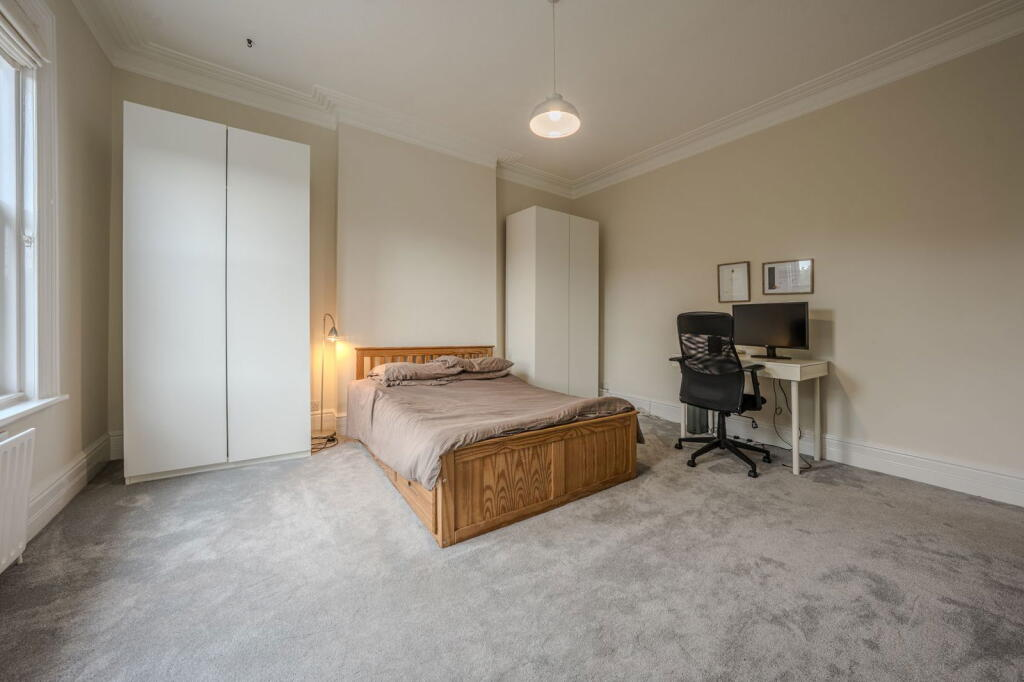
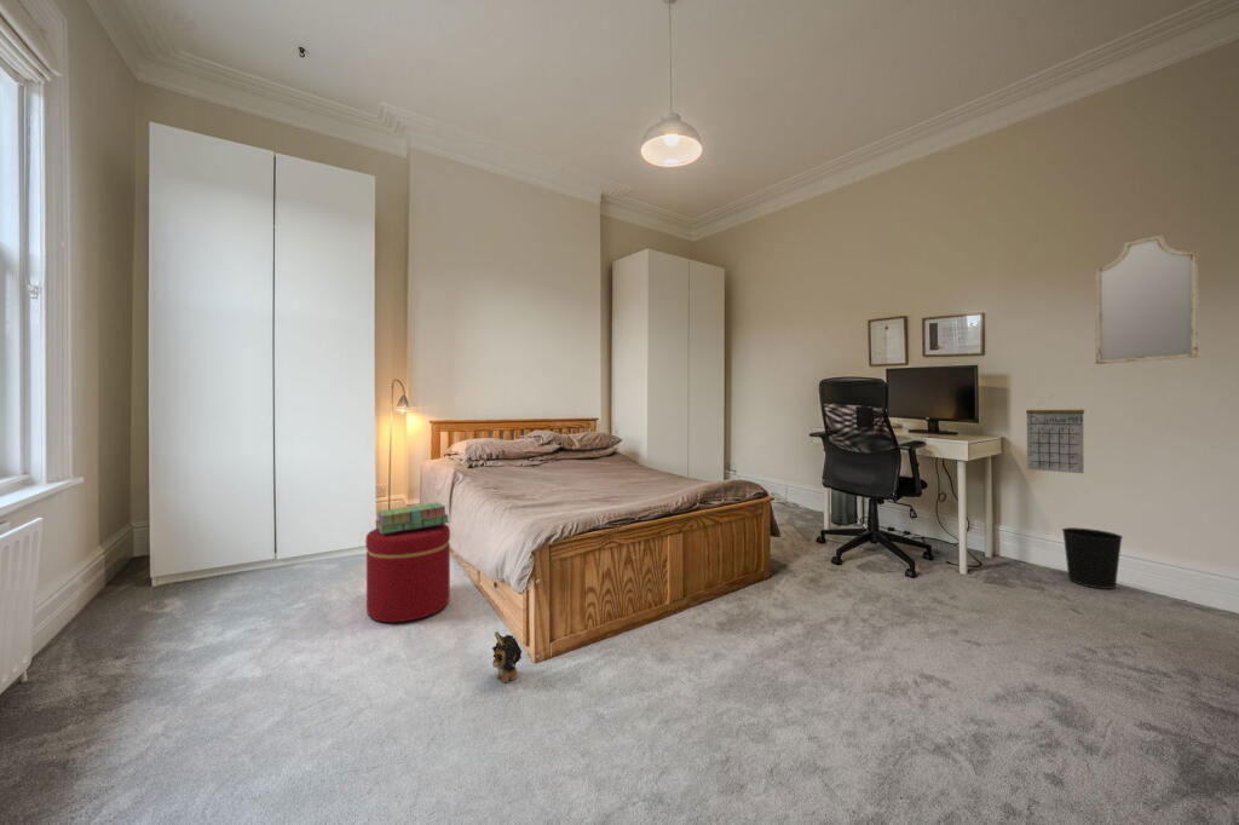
+ calendar (1054, 433)
+ stack of books (411, 518)
+ plush toy (506, 653)
+ wastebasket (1091, 558)
+ ottoman (409, 567)
+ home mirror (1143, 300)
